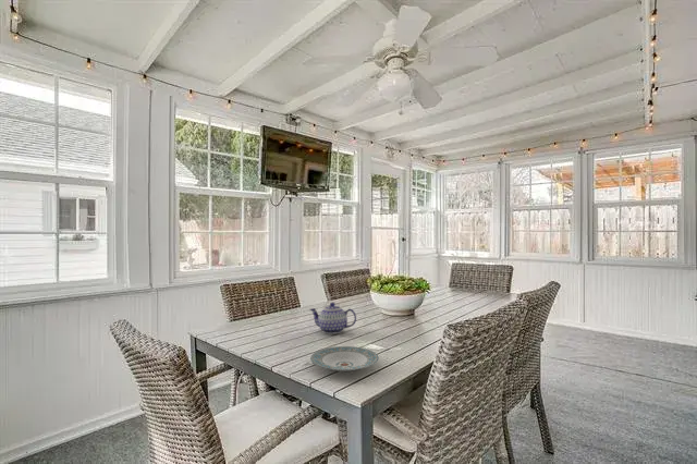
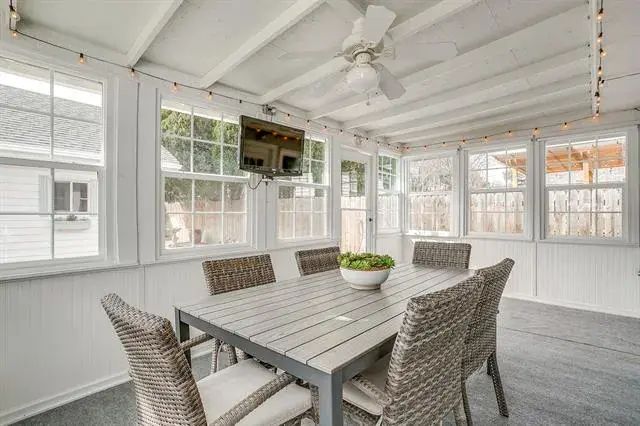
- plate (344, 361)
- teapot (332, 317)
